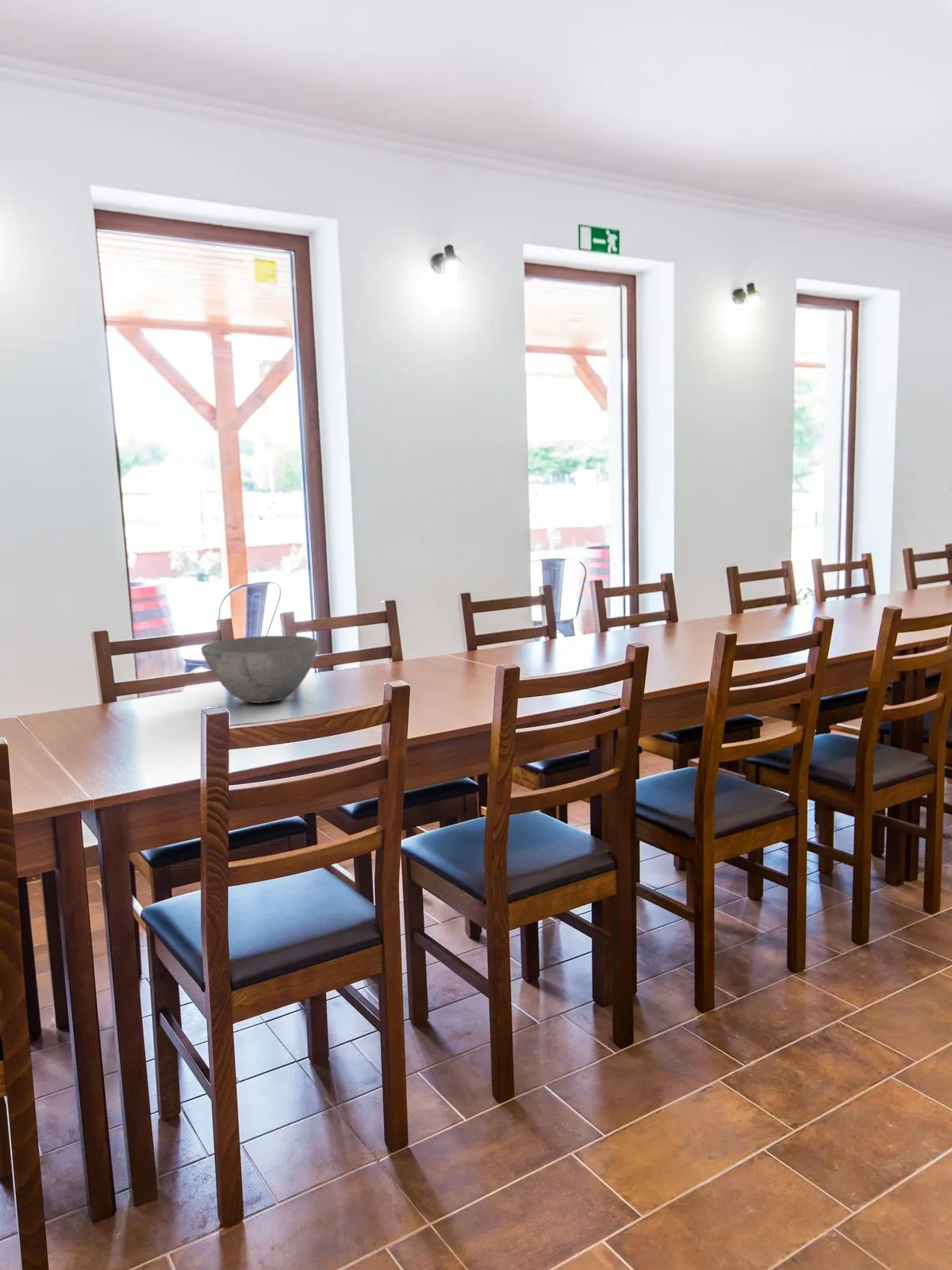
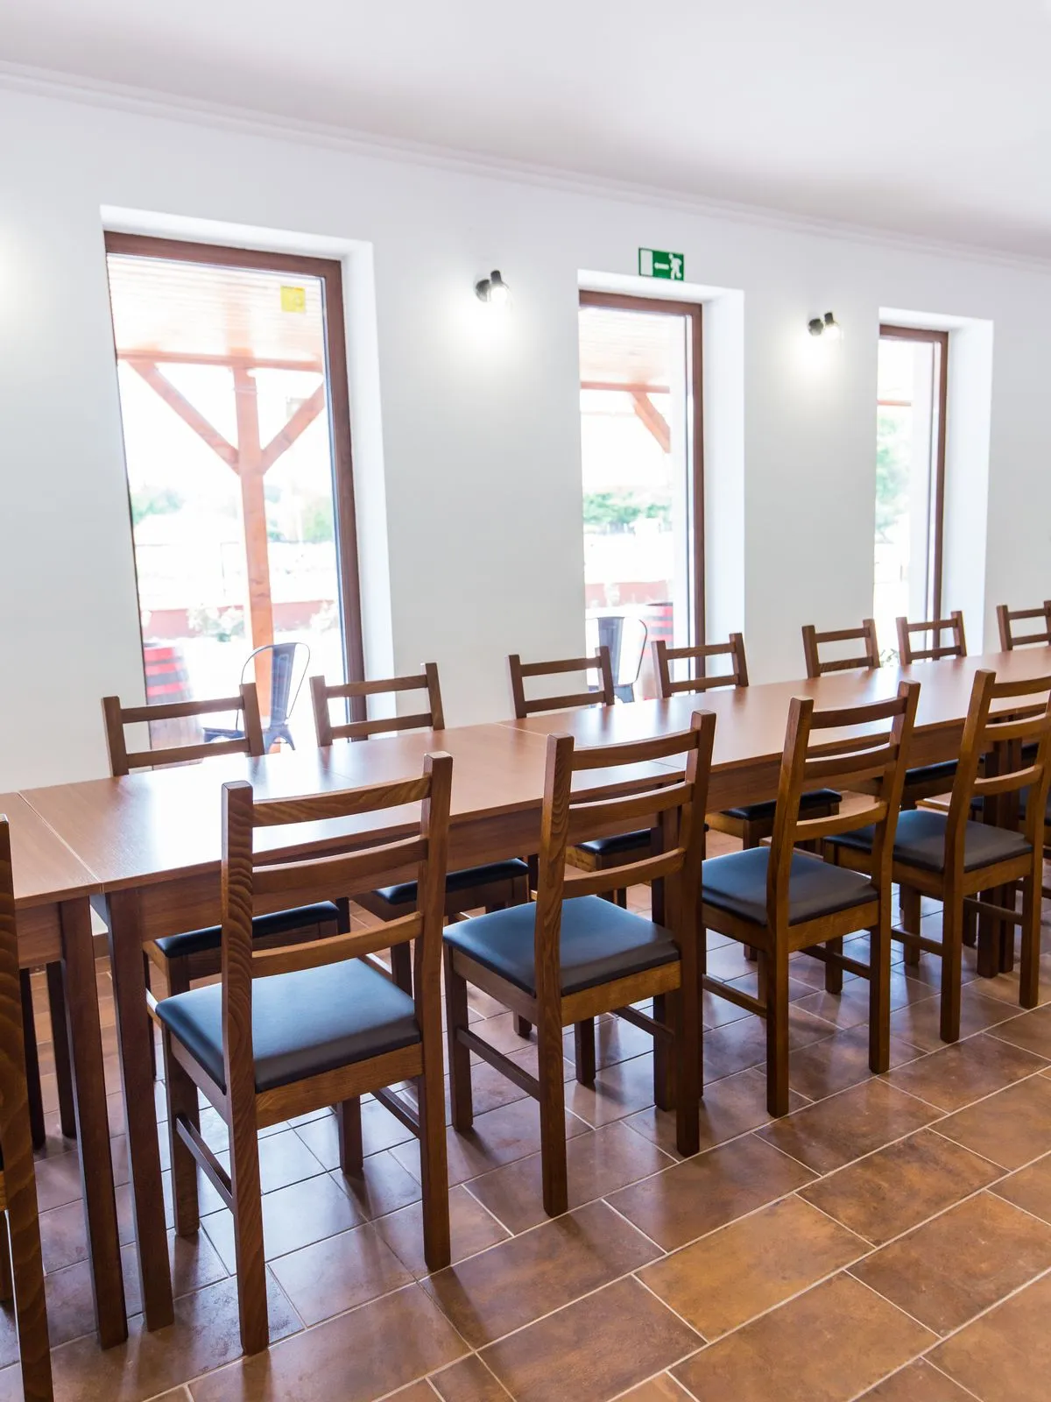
- bowl (261, 672)
